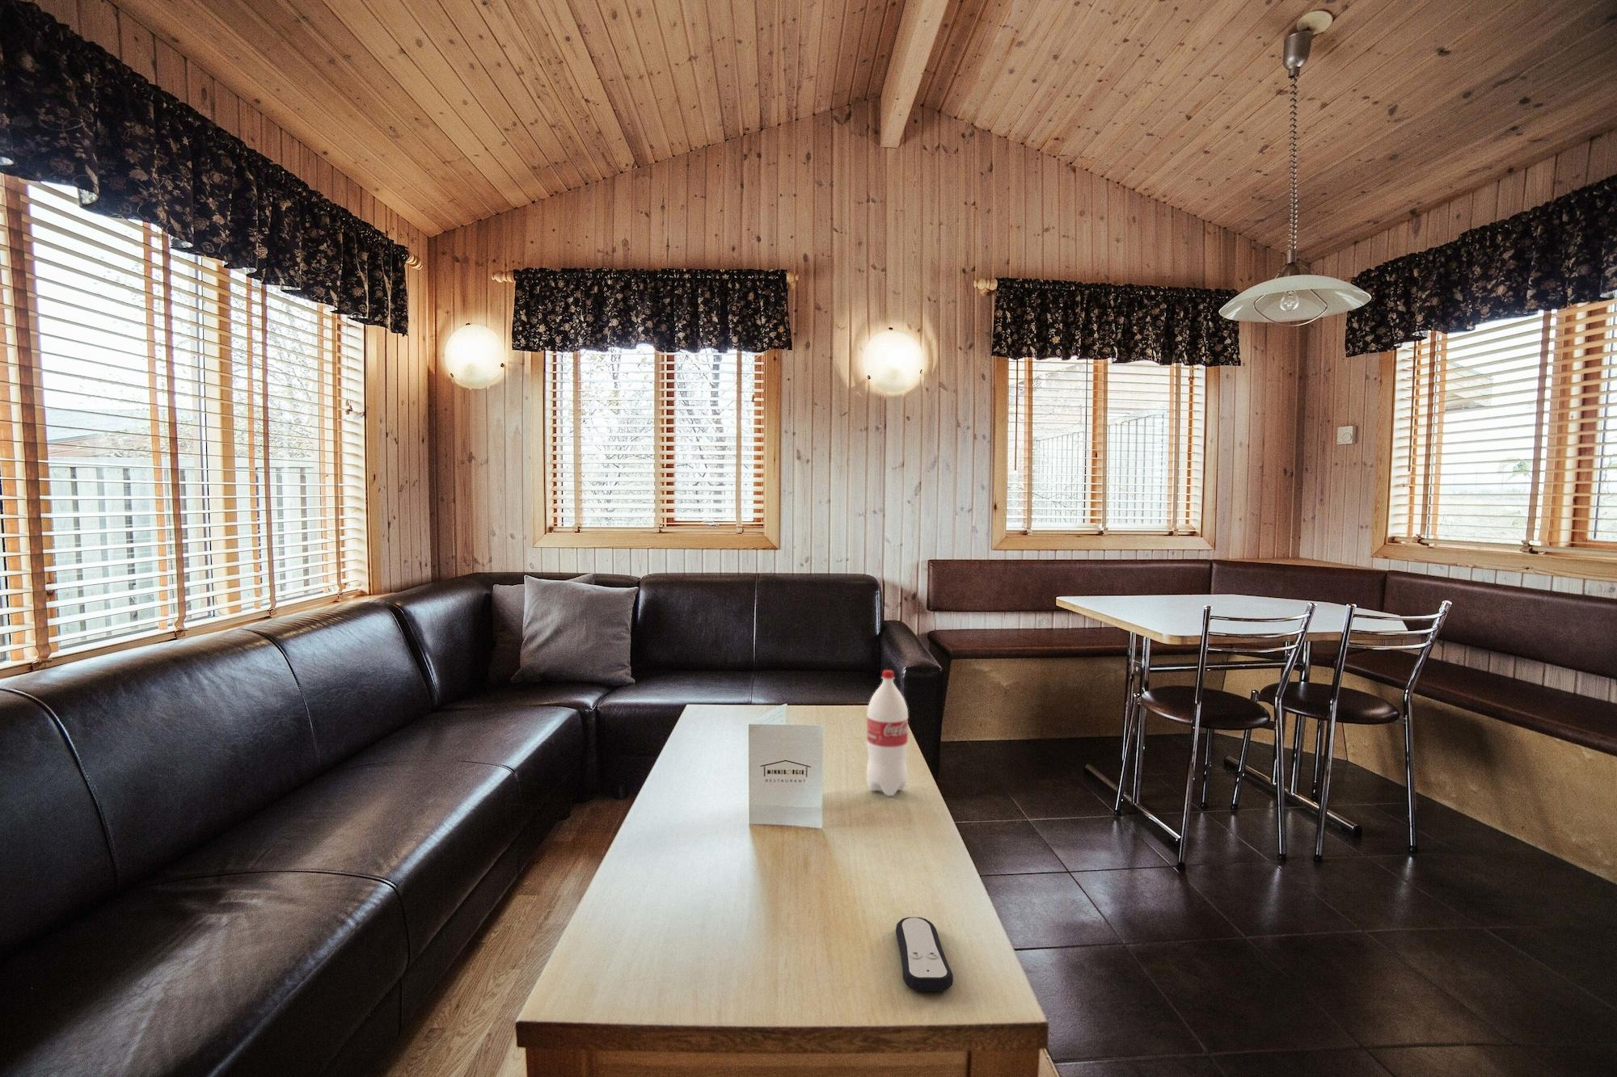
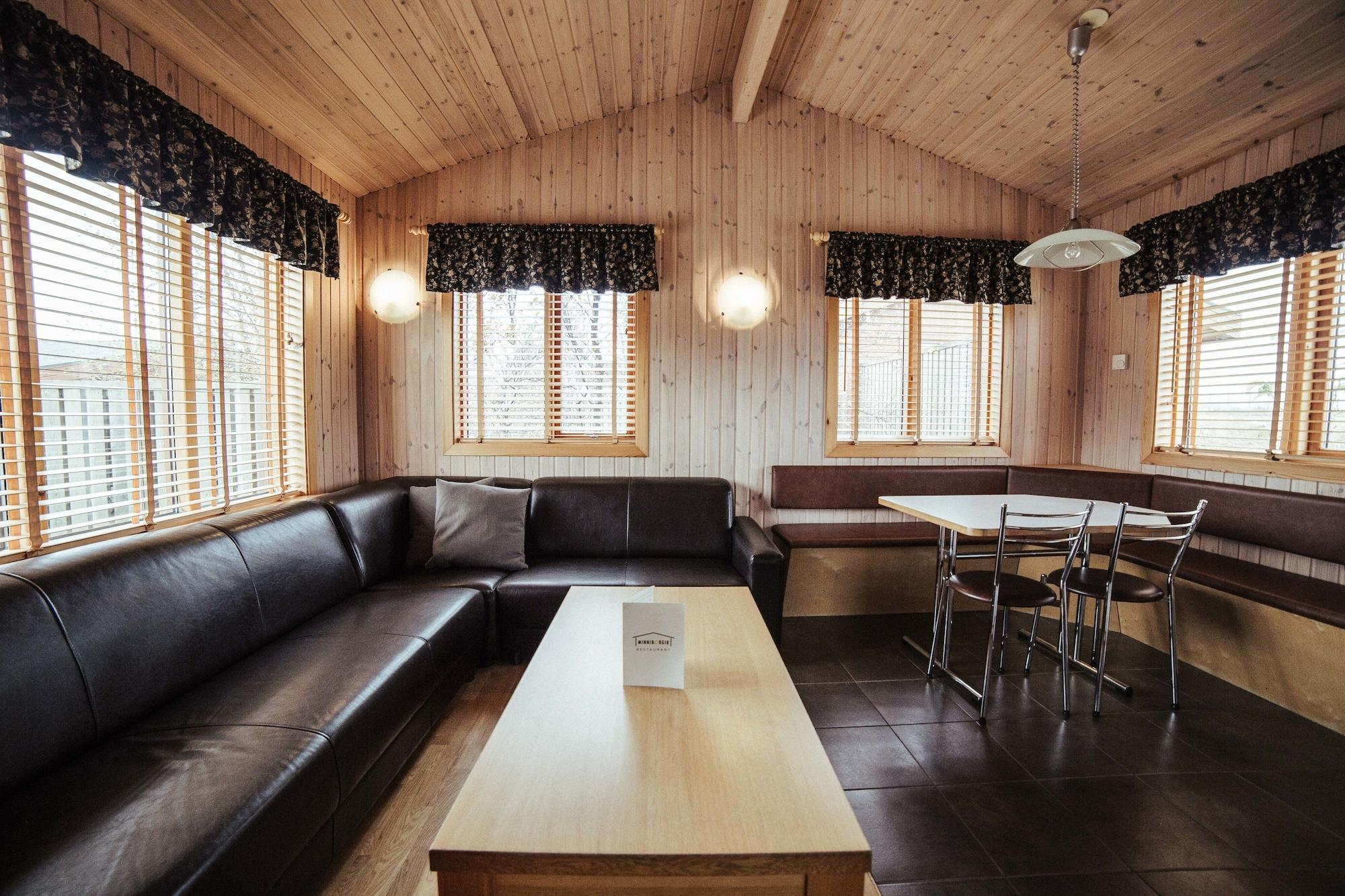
- bottle (887, 731)
- remote control (921, 951)
